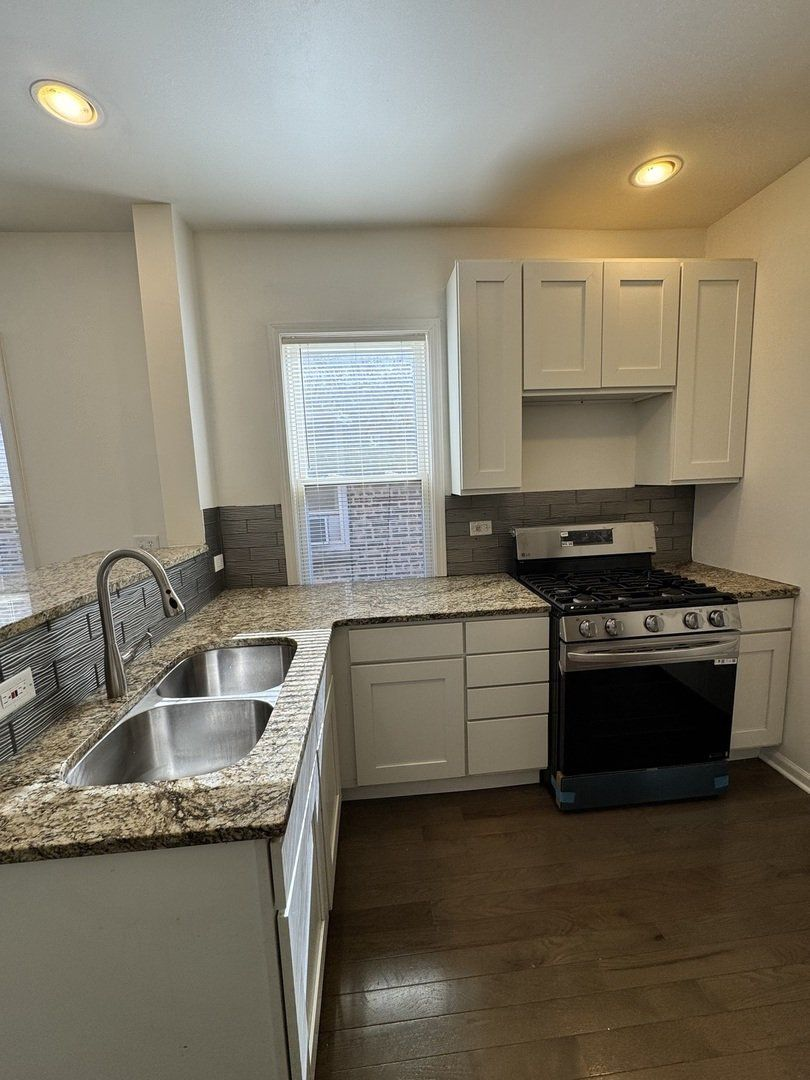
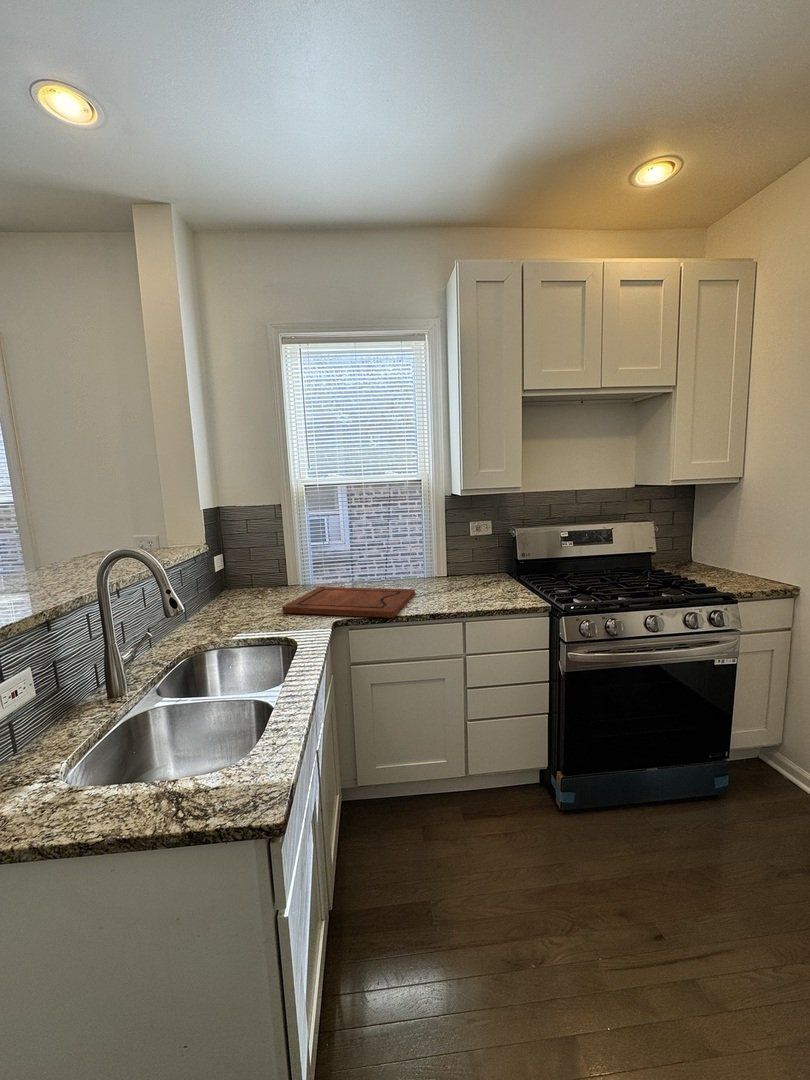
+ cutting board (352, 600)
